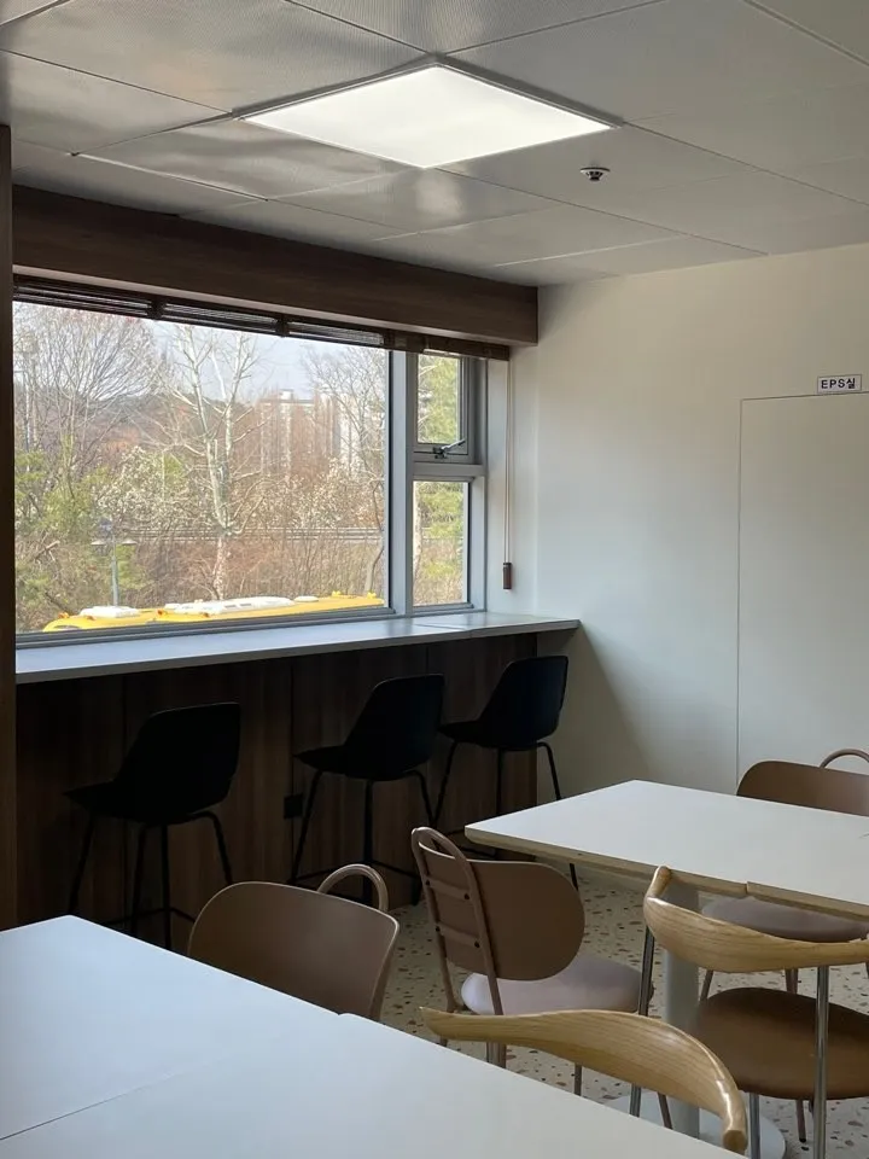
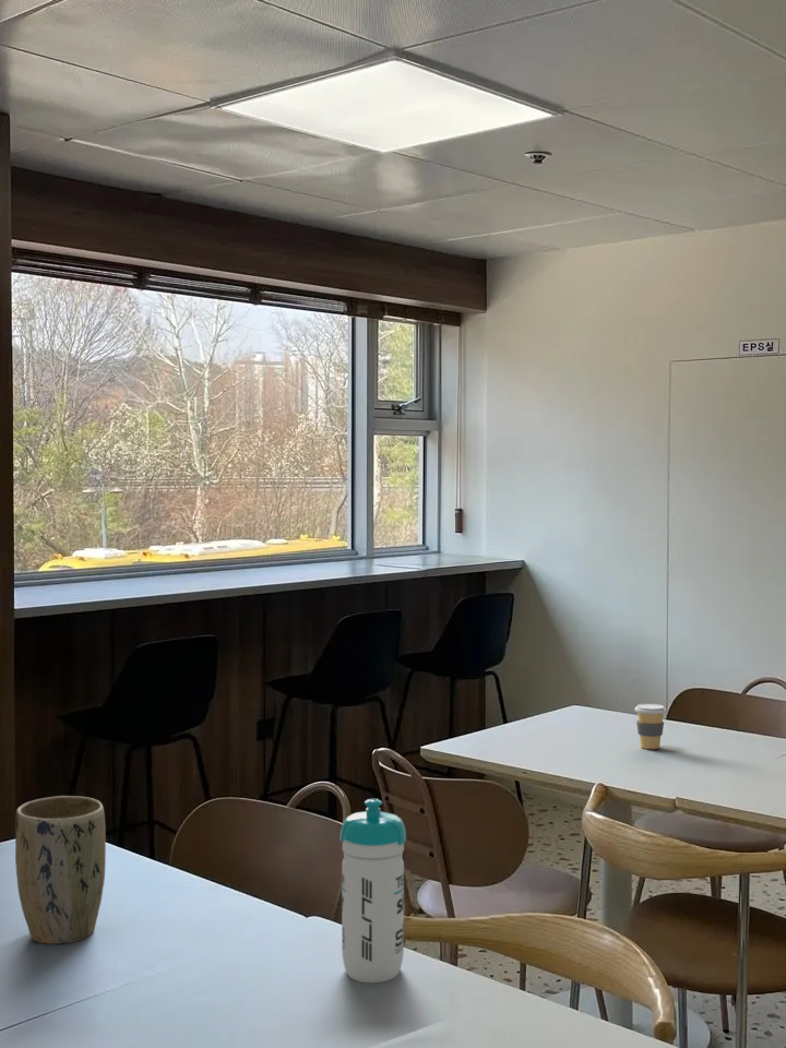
+ plant pot (60, 869)
+ coffee cup (650, 726)
+ water bottle (372, 886)
